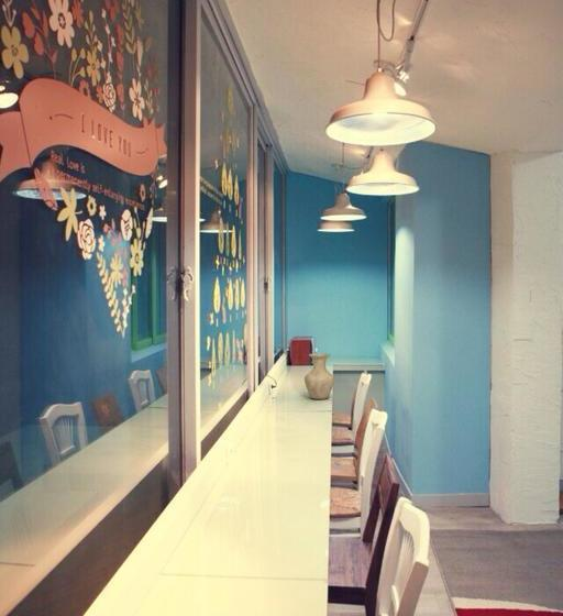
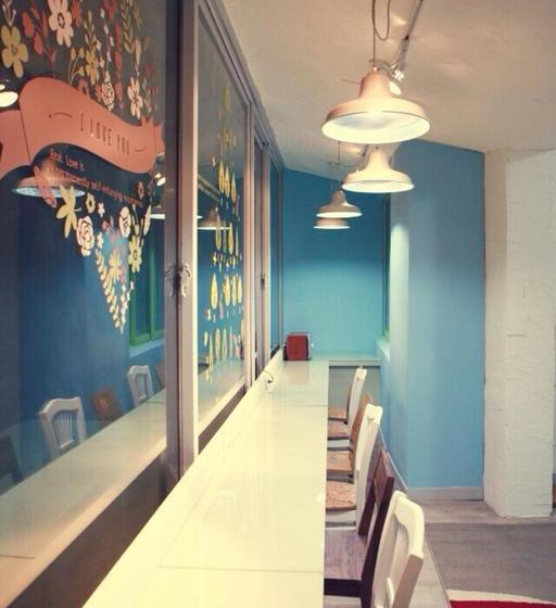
- vase (319, 376)
